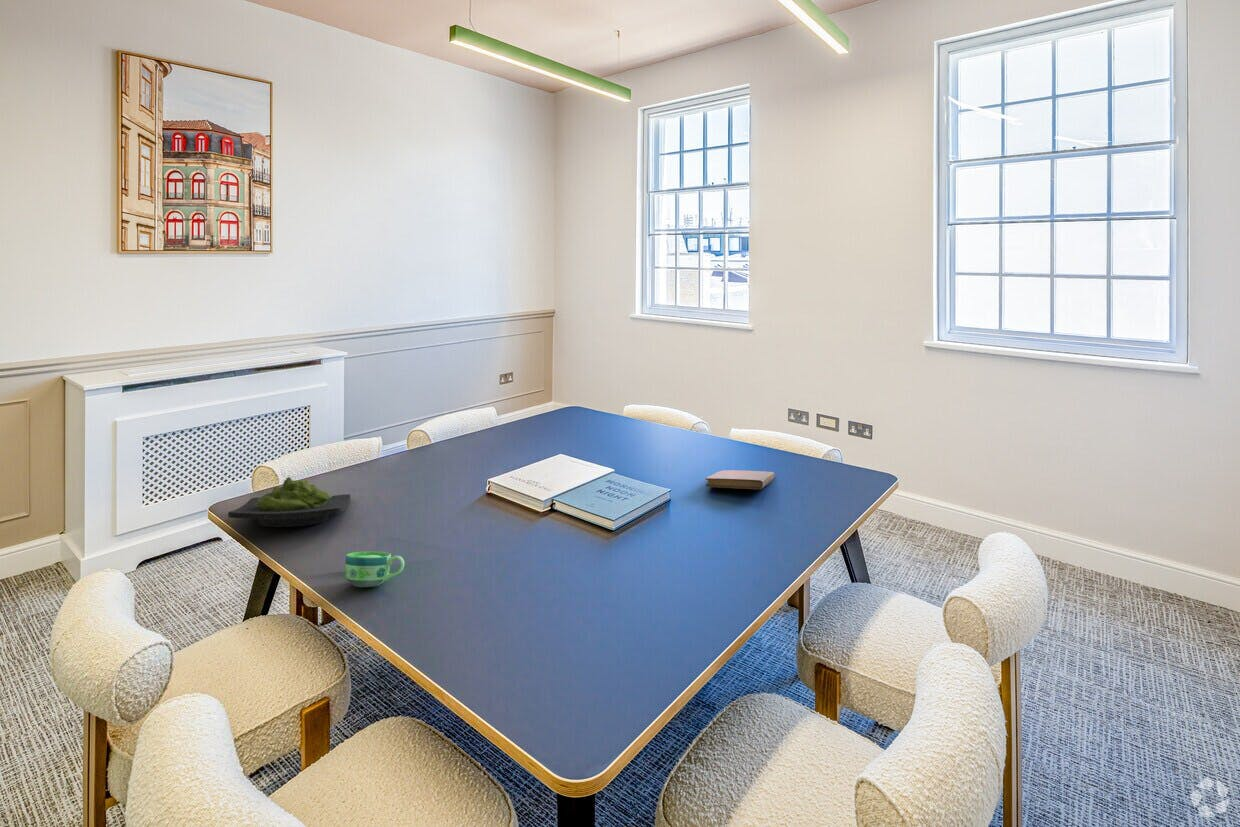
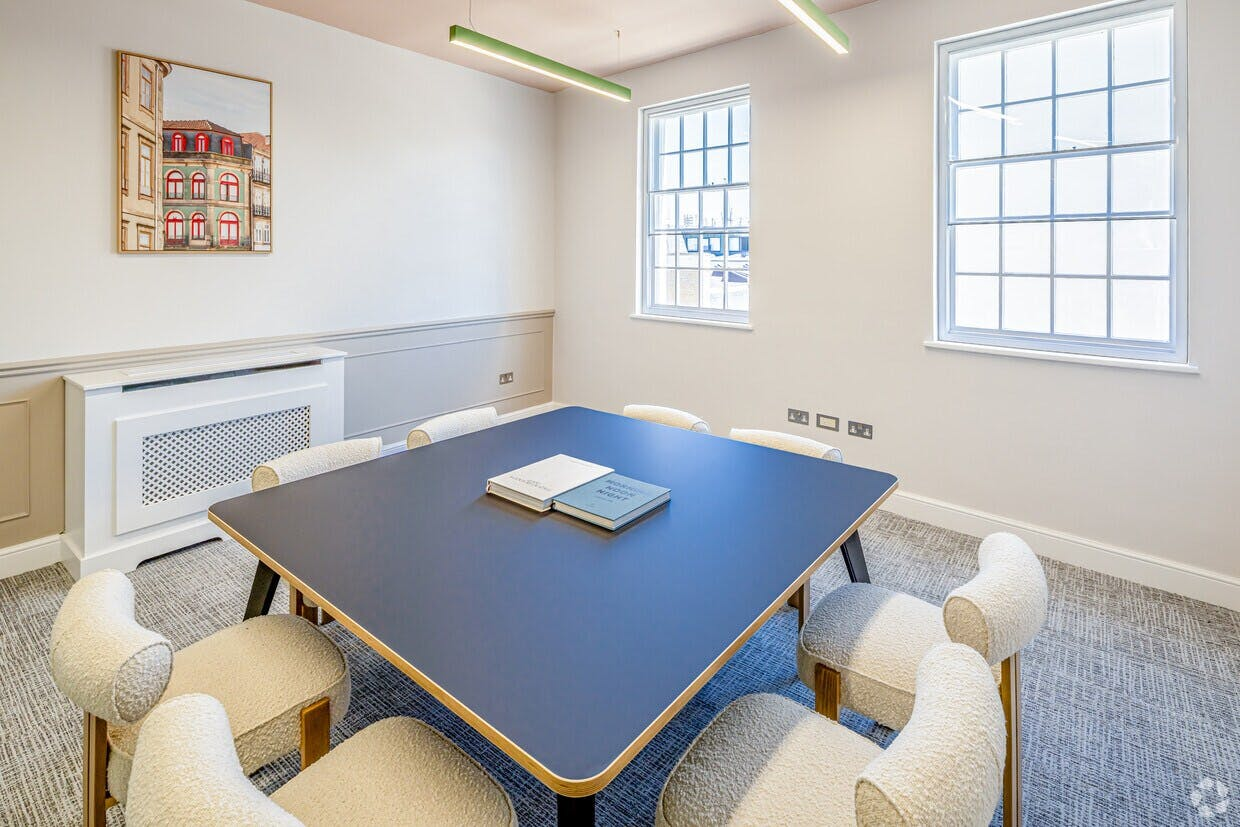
- wasabi (294, 499)
- notebook (741, 478)
- cup (375, 568)
